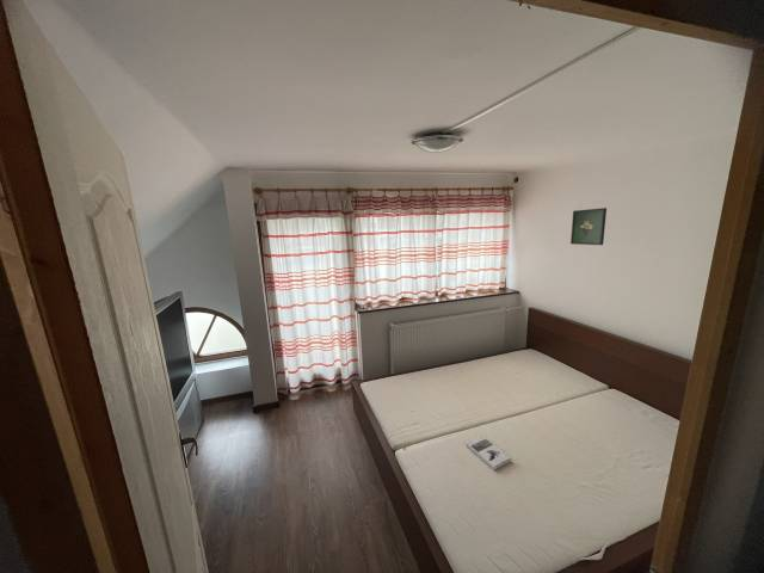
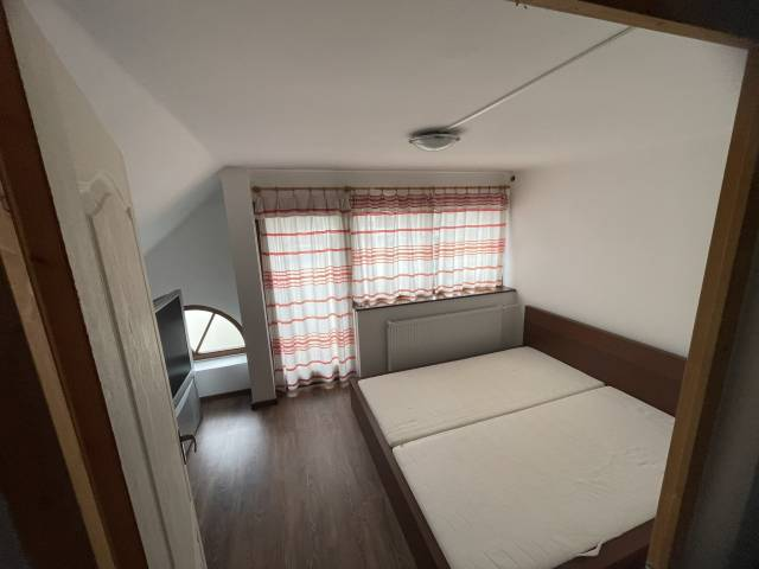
- book (487, 451)
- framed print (587, 227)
